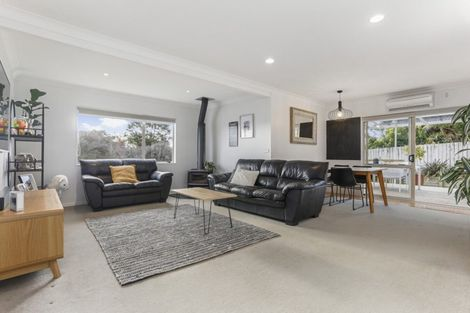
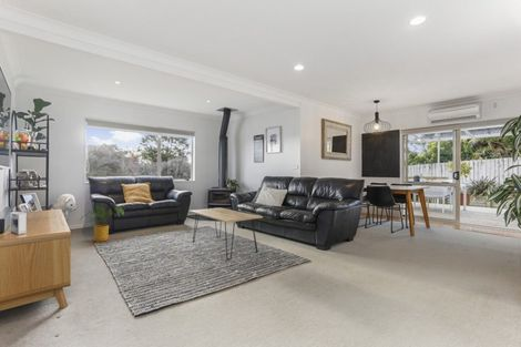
+ house plant (102, 222)
